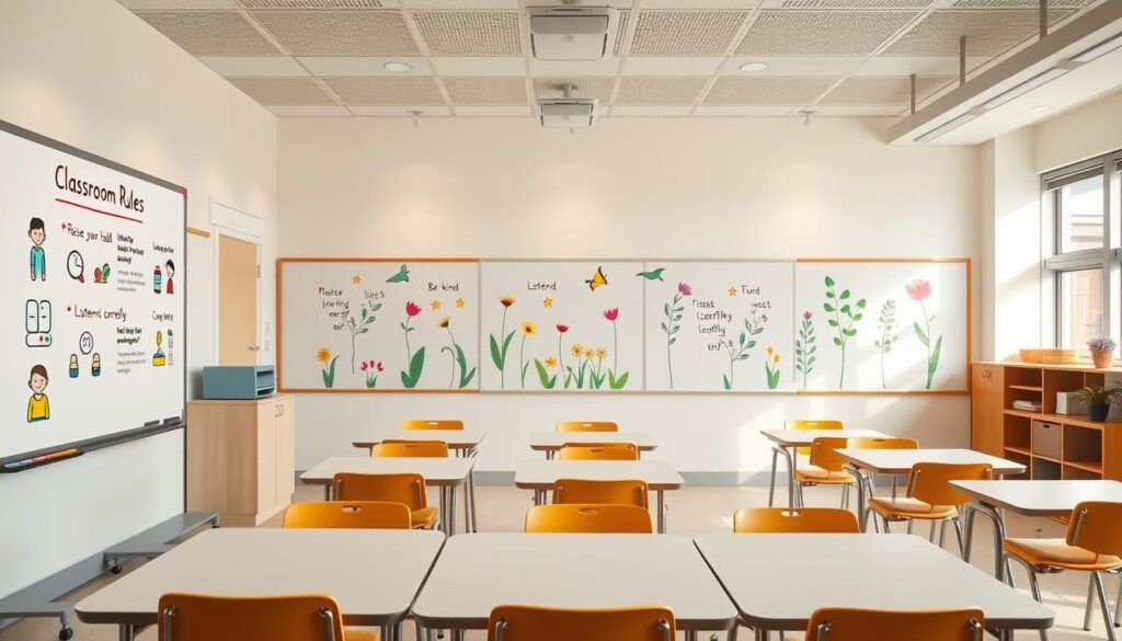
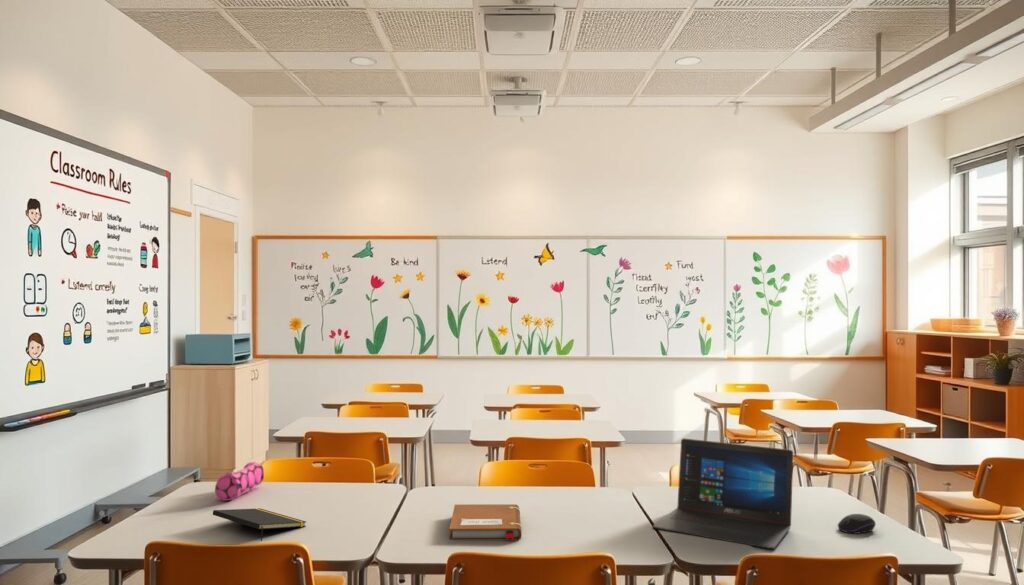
+ notebook (486, 522)
+ pencil case (241, 479)
+ laptop (723, 489)
+ computer mouse (856, 522)
+ notepad (259, 518)
